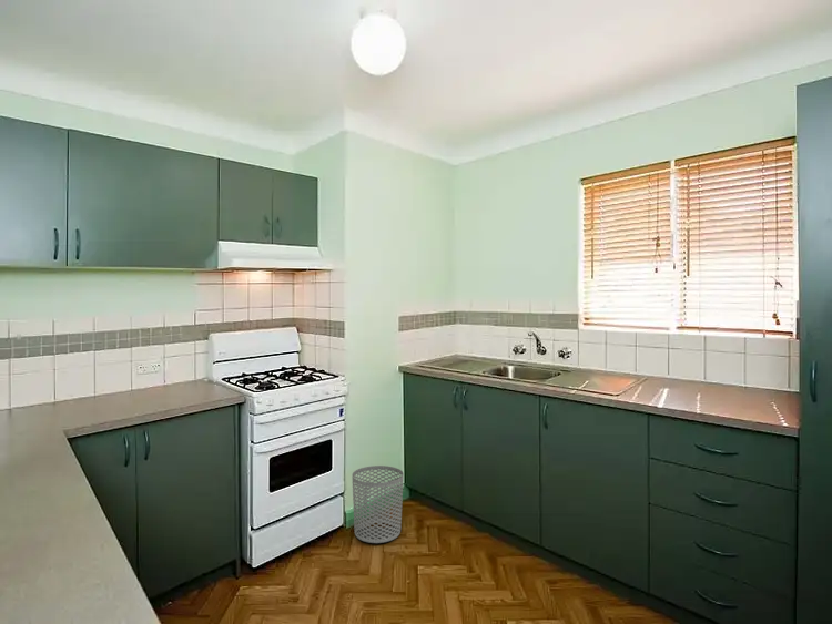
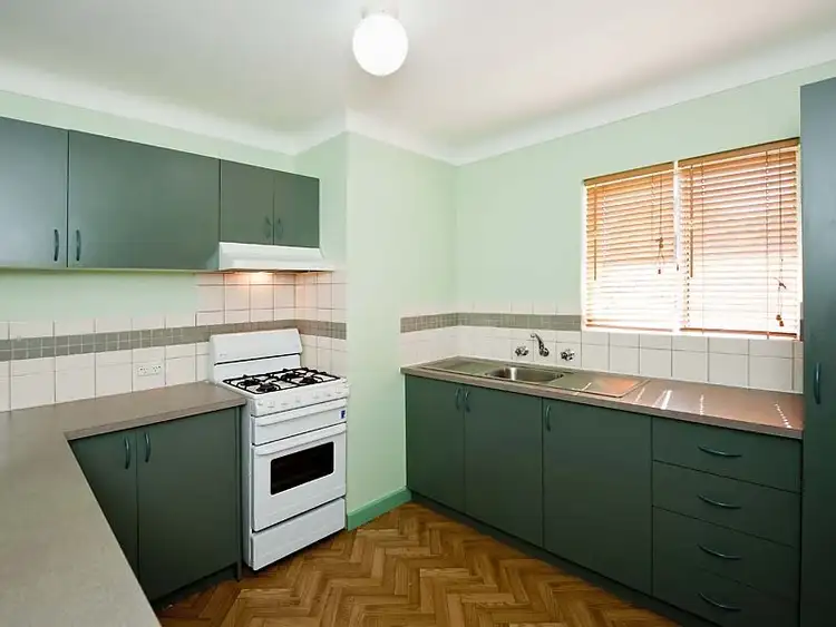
- waste bin (377, 502)
